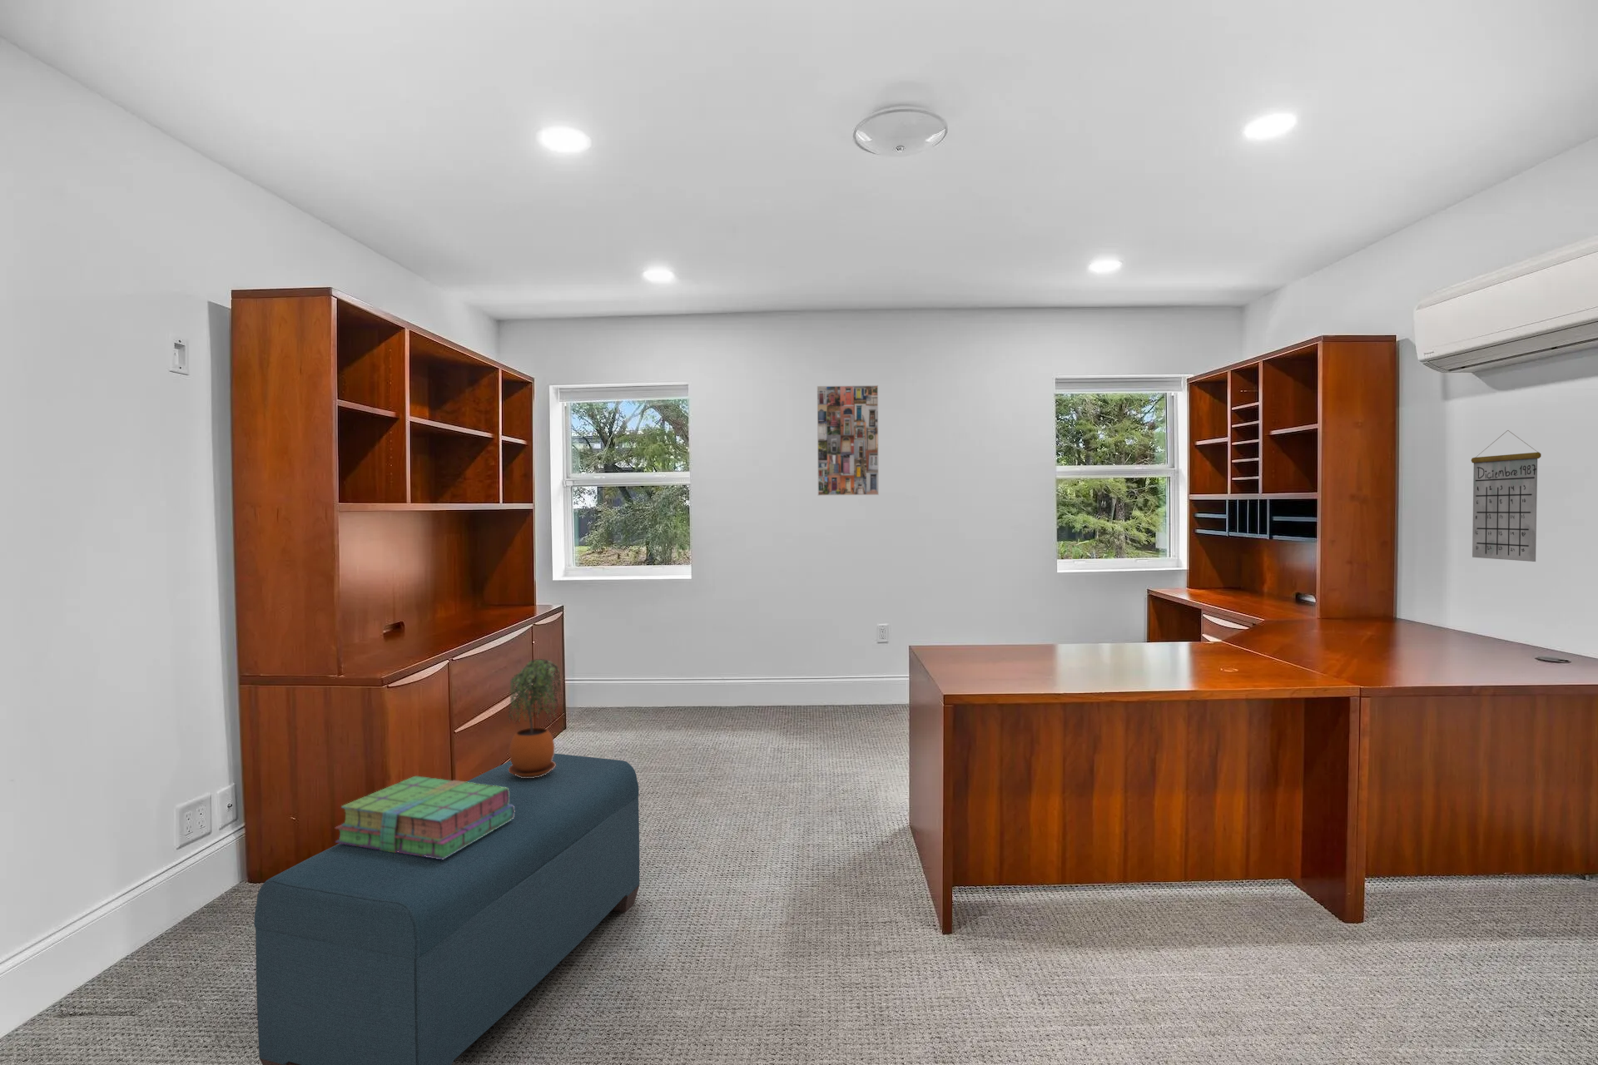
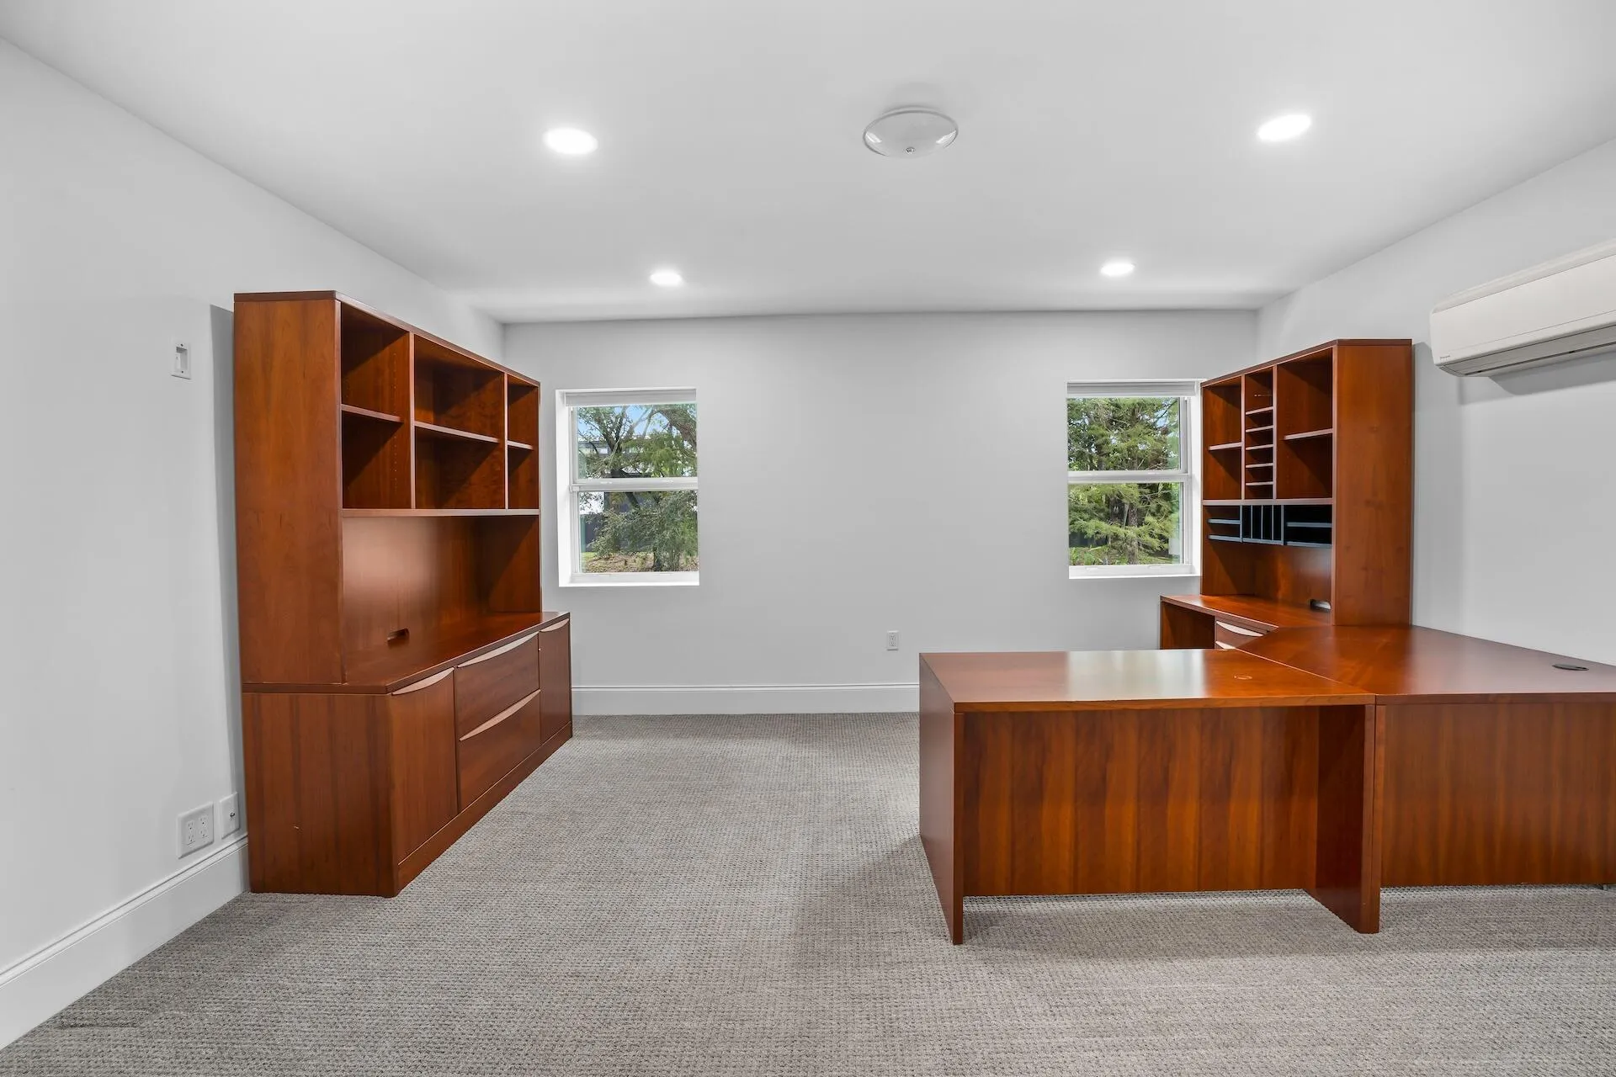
- calendar (1504, 494)
- bench (484, 890)
- stack of books (428, 812)
- potted plant (535, 716)
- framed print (848, 440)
